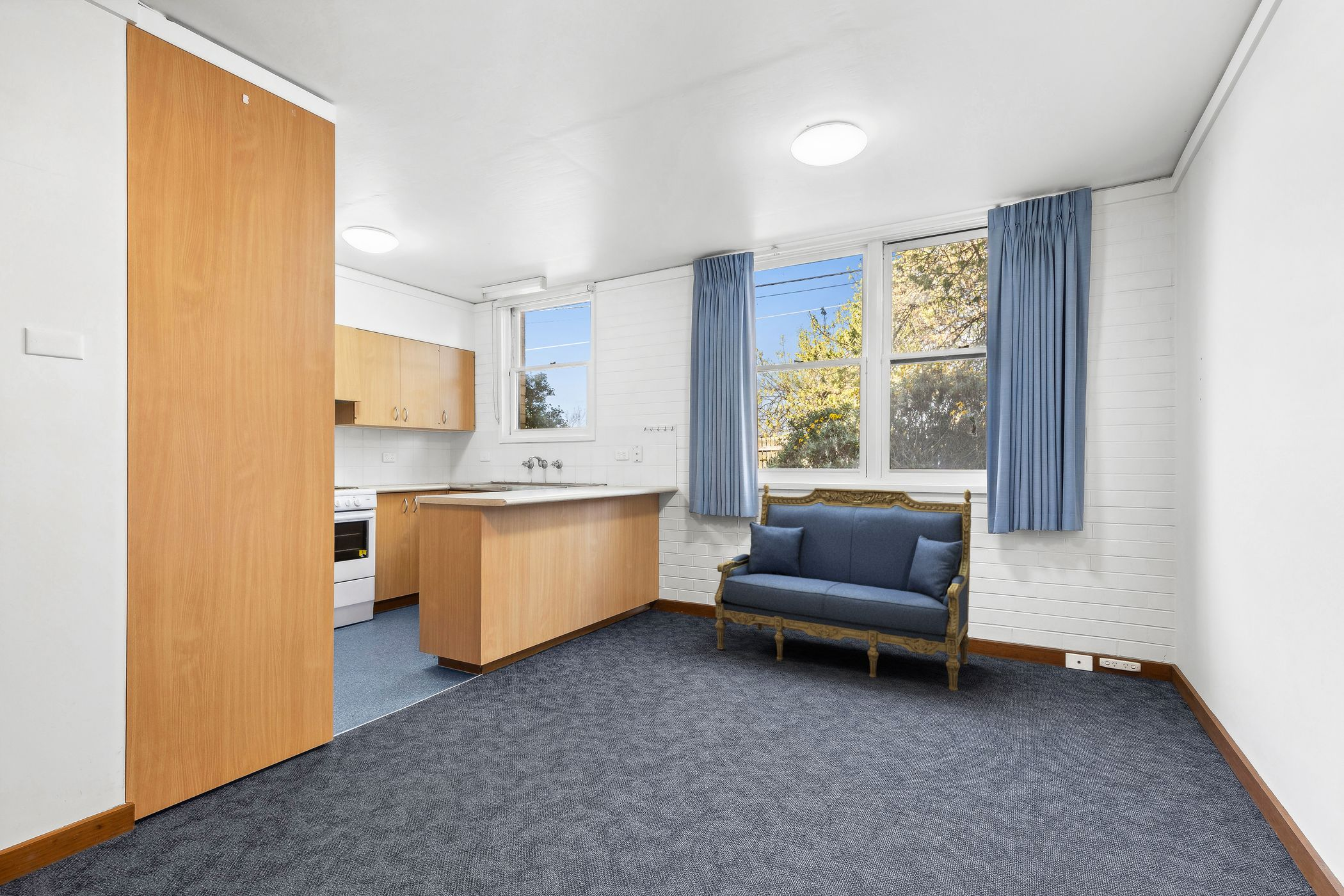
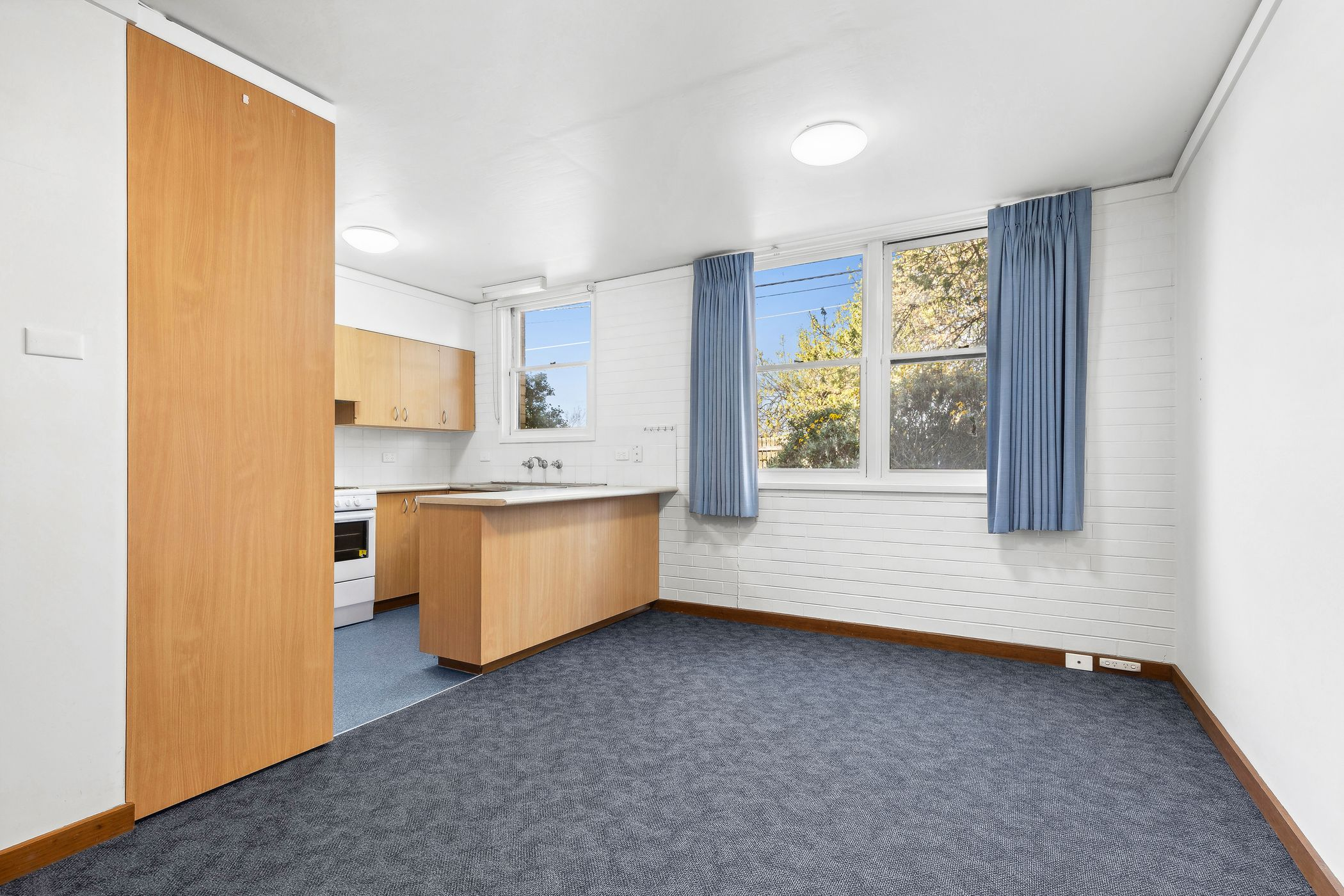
- settee (842, 571)
